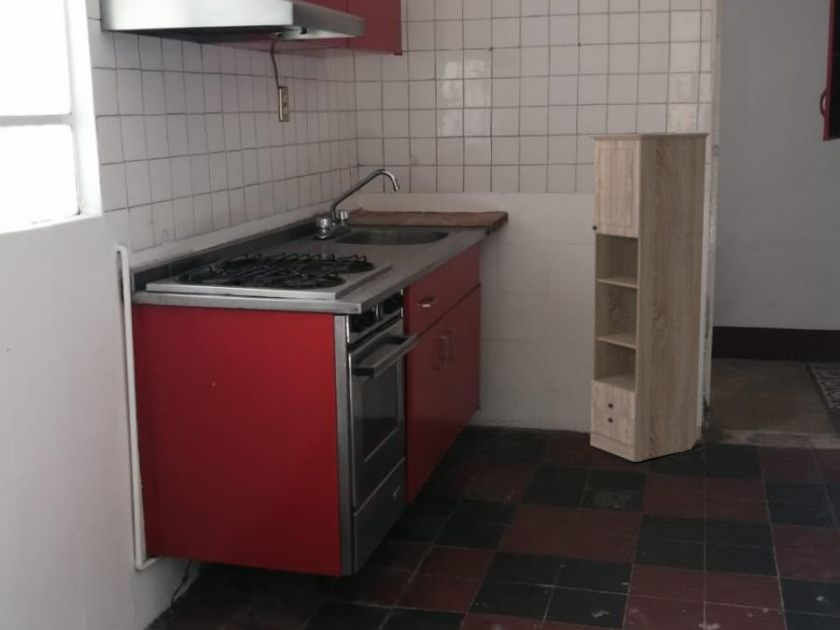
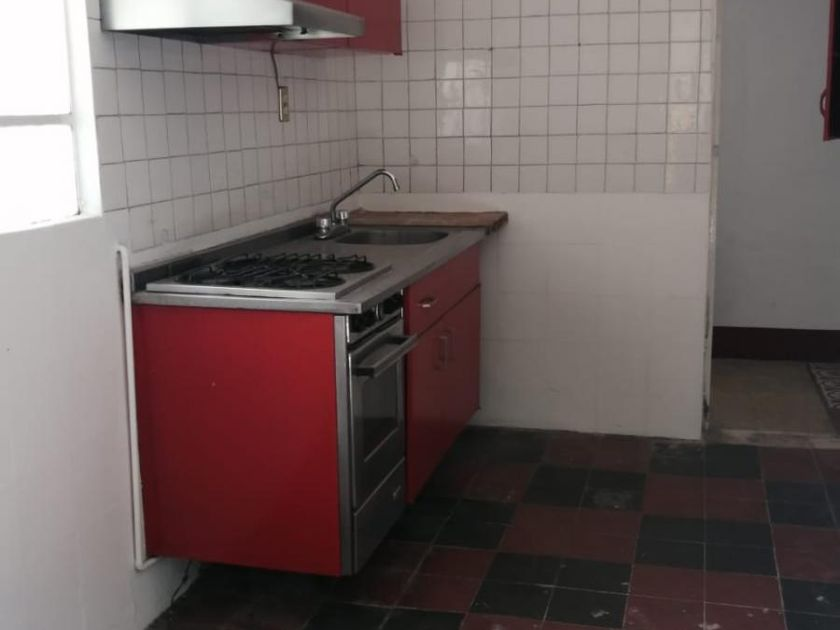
- storage cabinet (645, 294)
